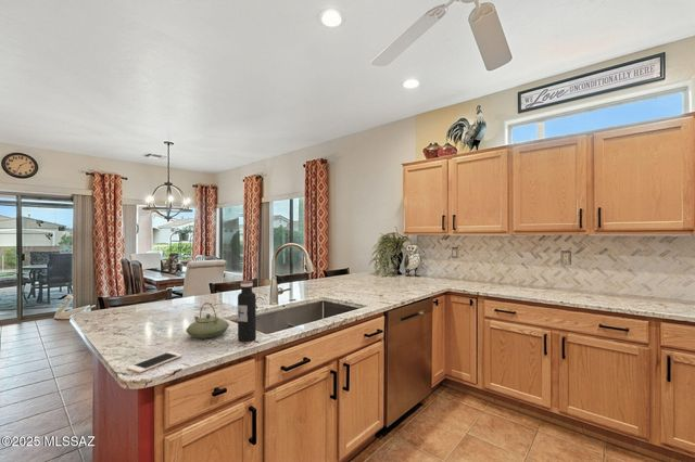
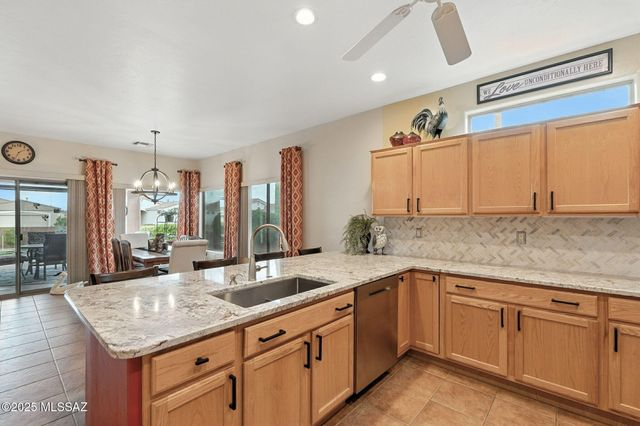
- cell phone (155, 361)
- water bottle (247, 310)
- teapot (206, 318)
